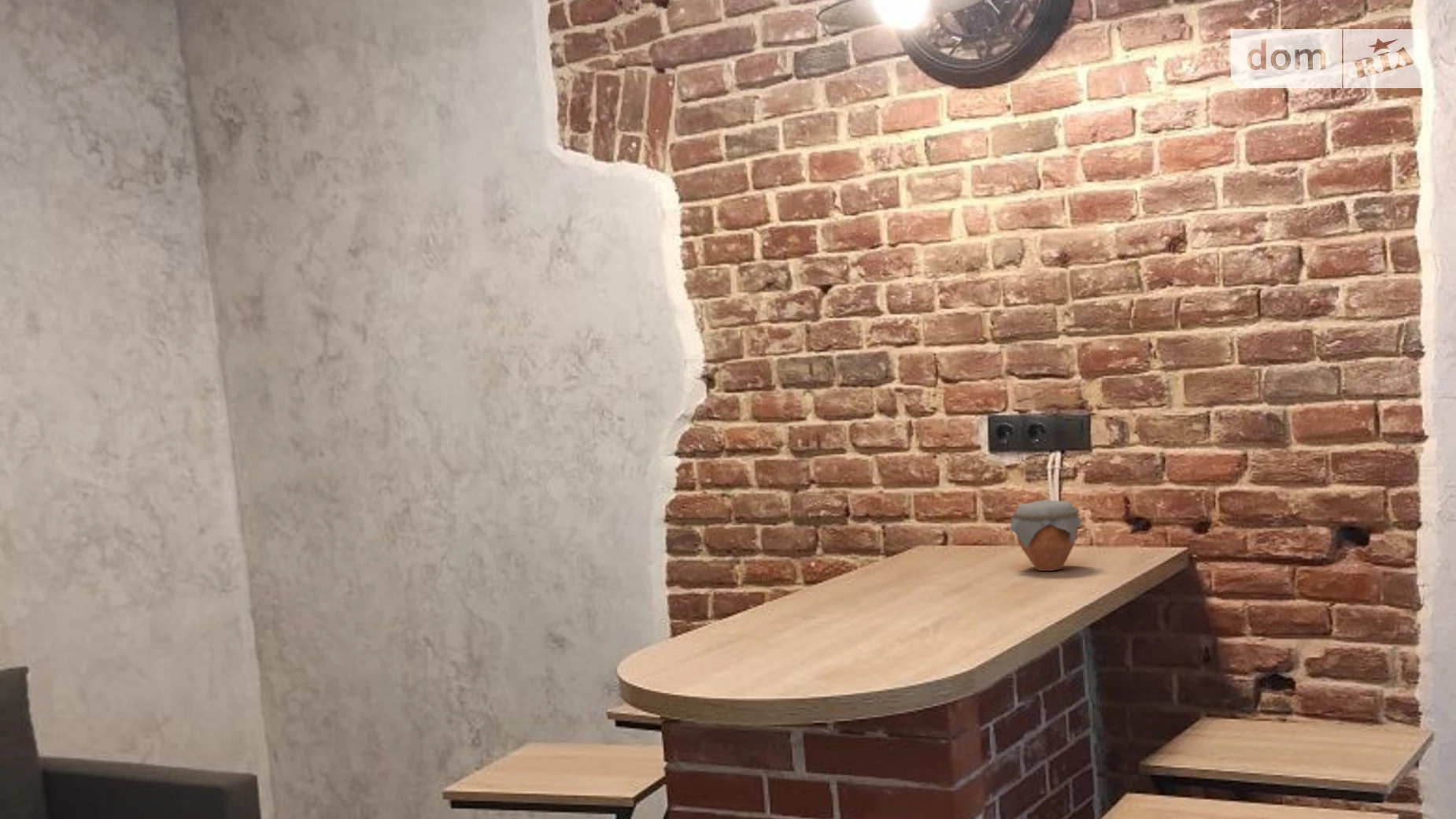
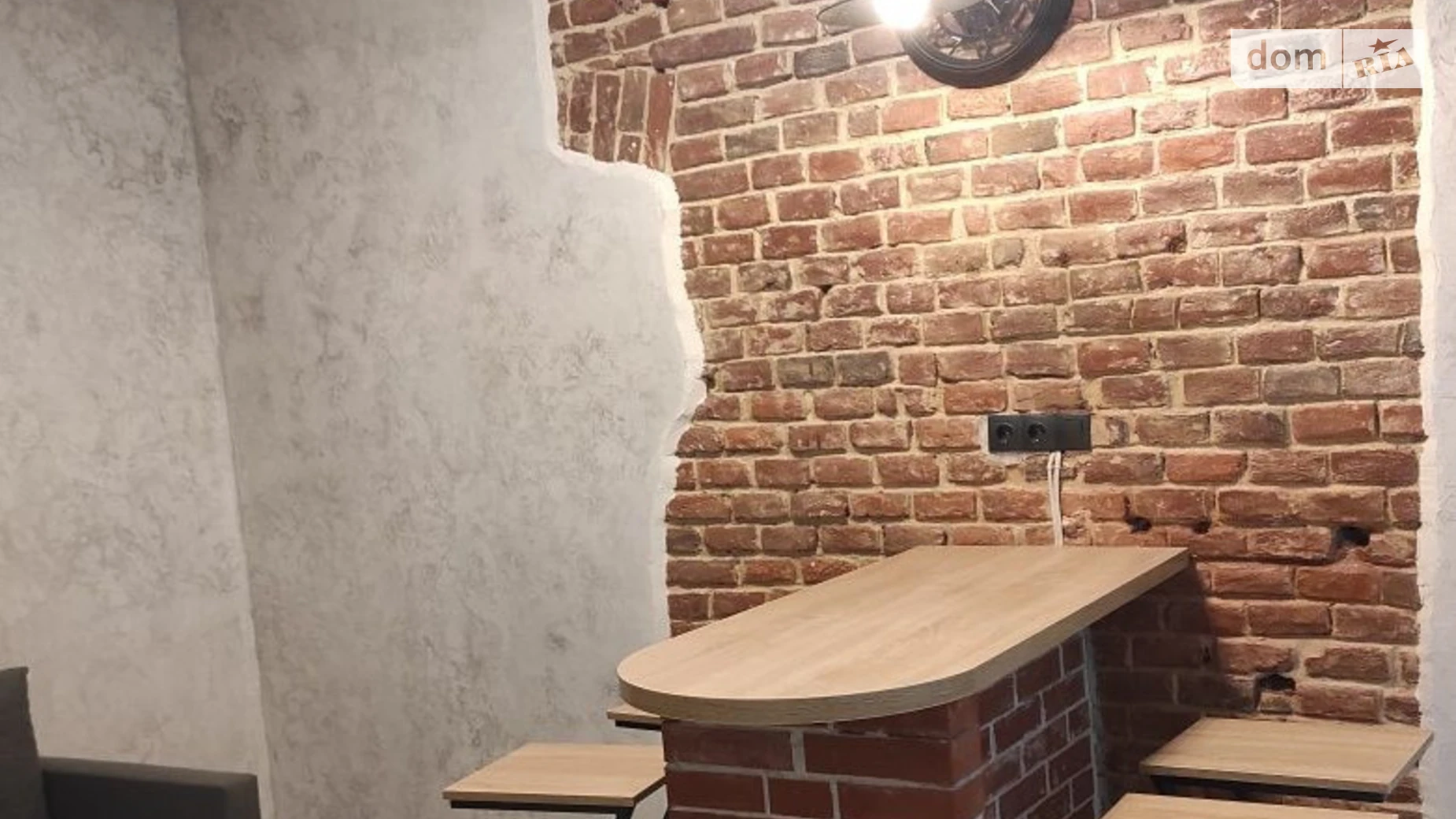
- jar (1046, 535)
